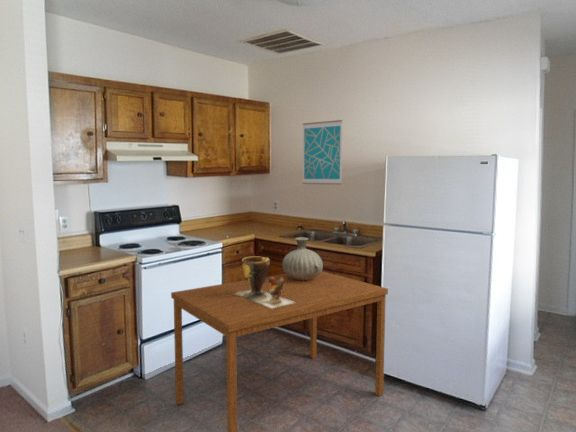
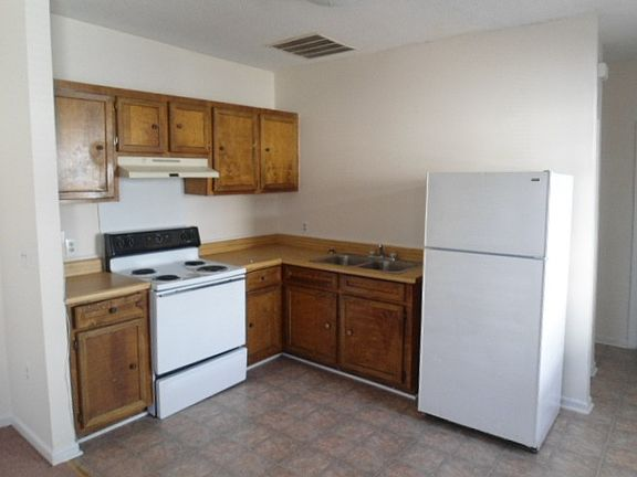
- wall art (321, 153)
- dining table (277, 326)
- clay pot (264, 279)
- vase (302, 258)
